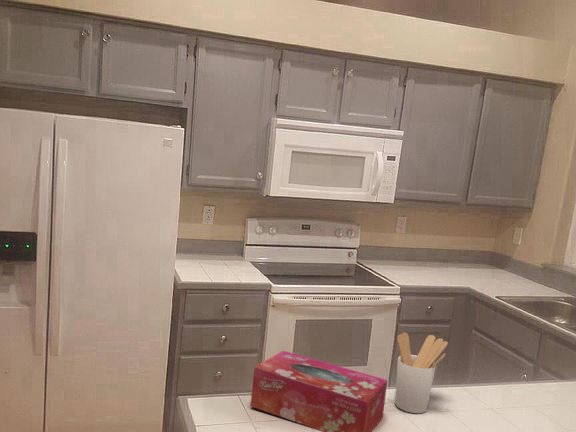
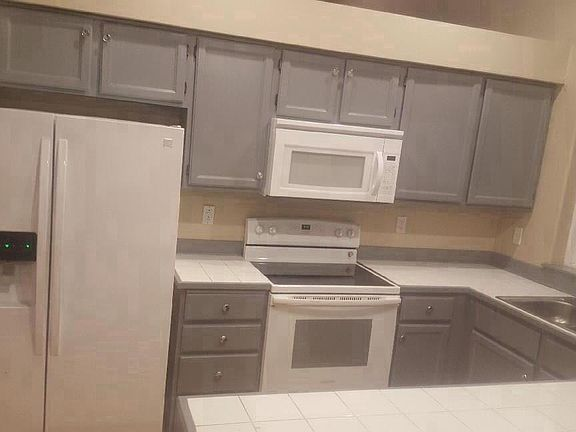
- tissue box (318, 393)
- utensil holder (420, 371)
